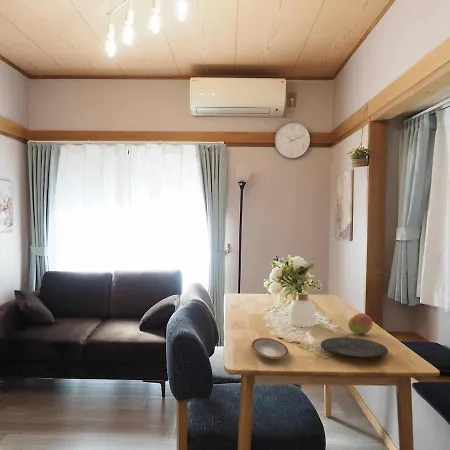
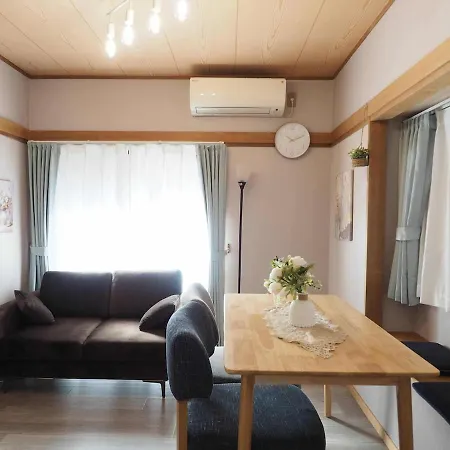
- fruit (360, 323)
- plate (269, 350)
- plate (353, 349)
